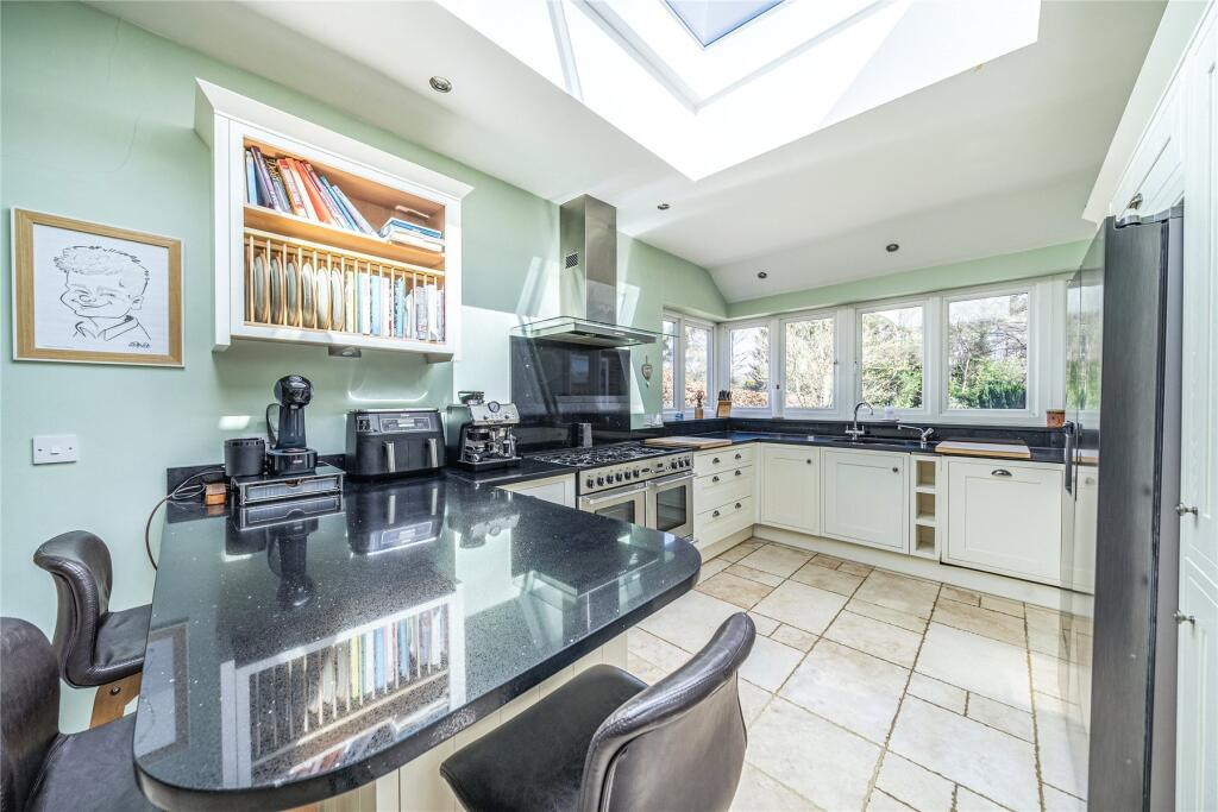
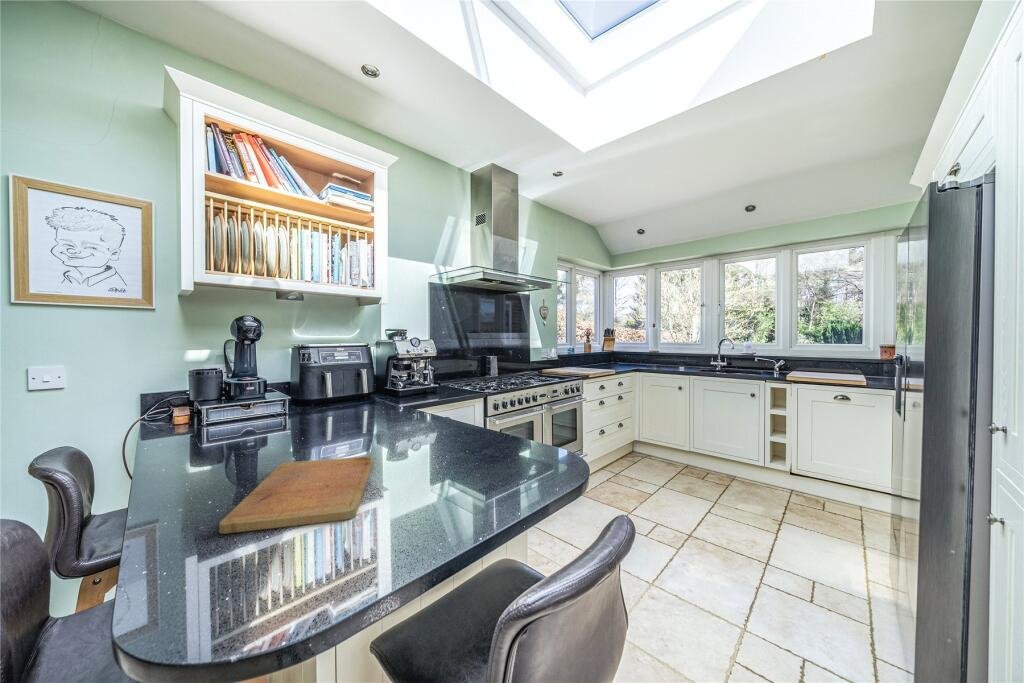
+ cutting board (312, 486)
